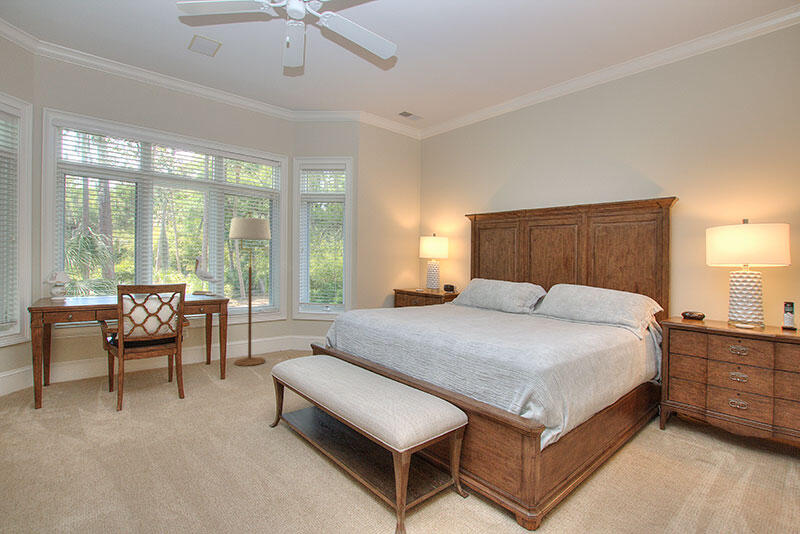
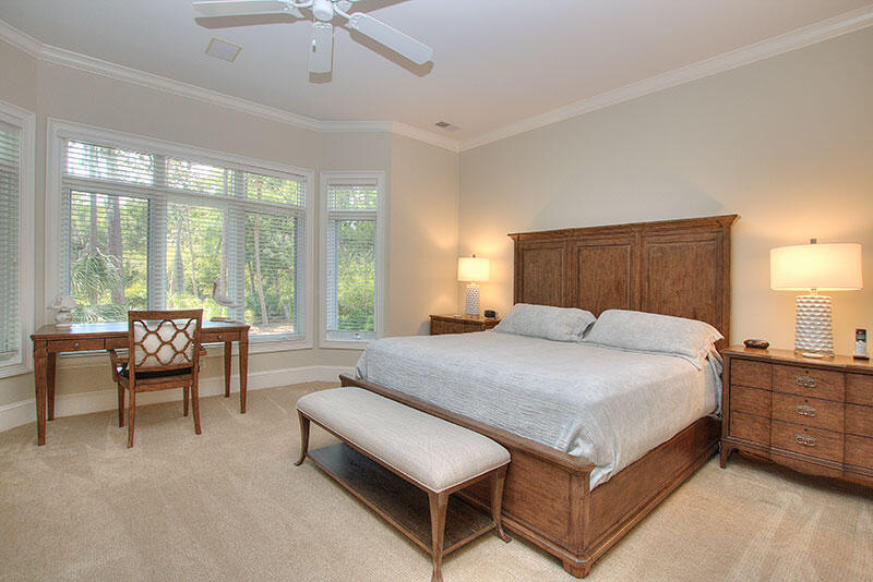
- floor lamp (249, 287)
